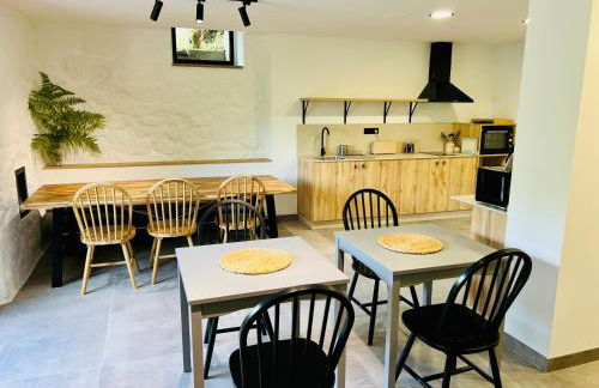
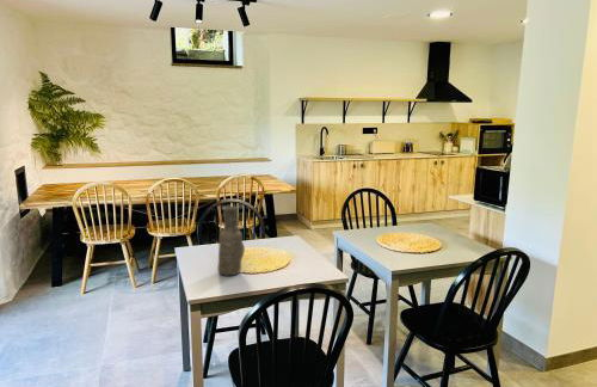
+ vase (230, 240)
